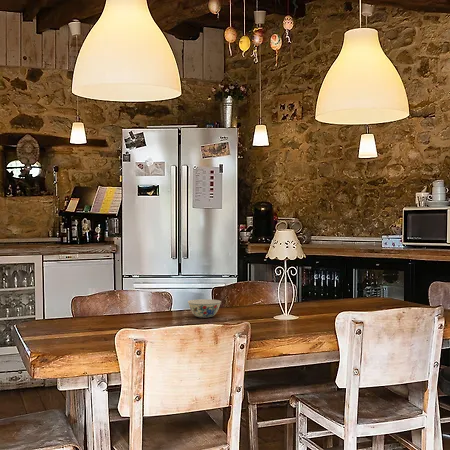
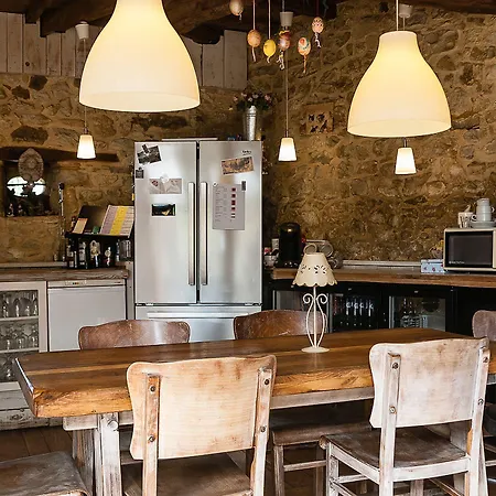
- chinaware (204, 308)
